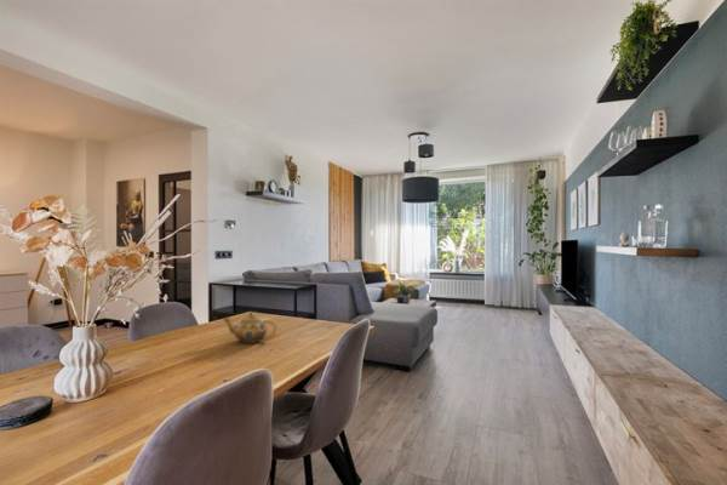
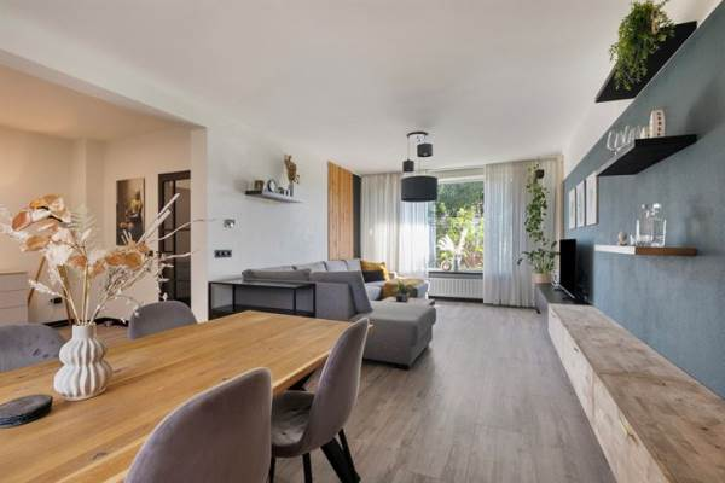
- teapot (250, 326)
